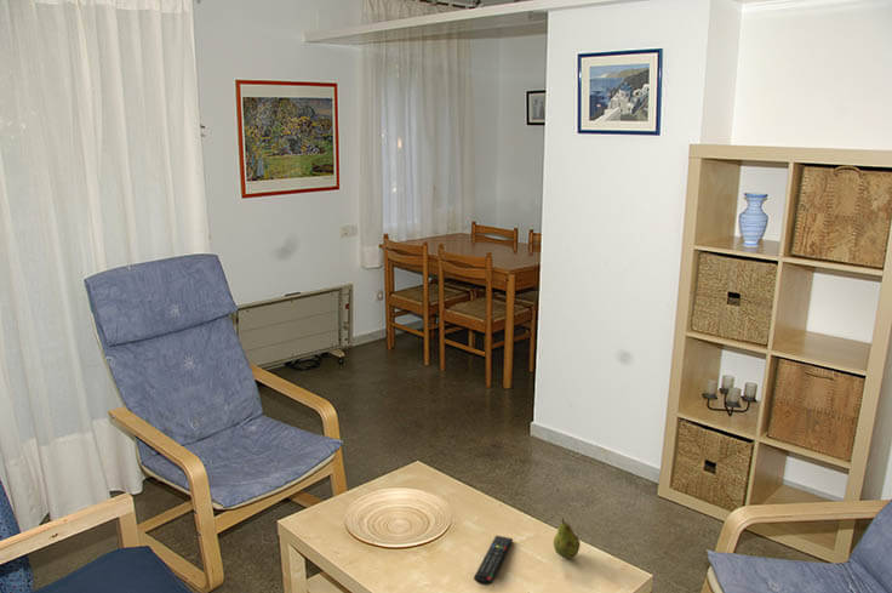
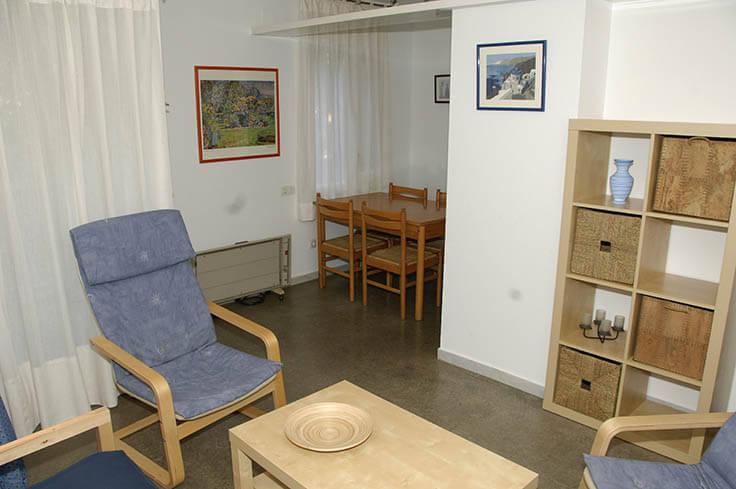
- fruit (567, 537)
- remote control (493, 559)
